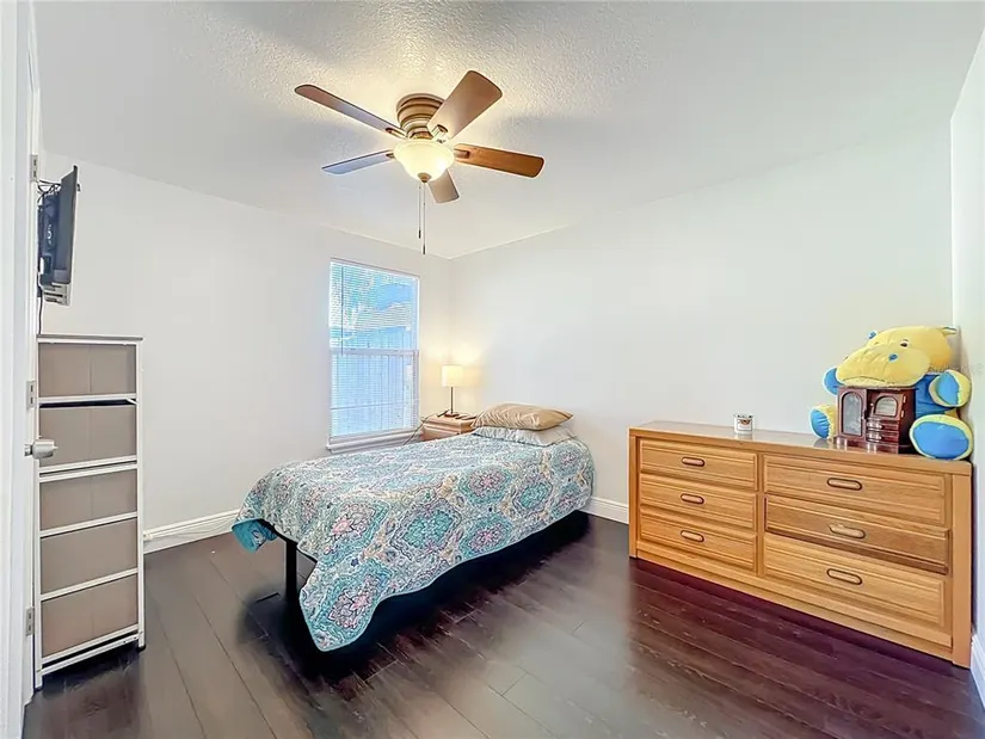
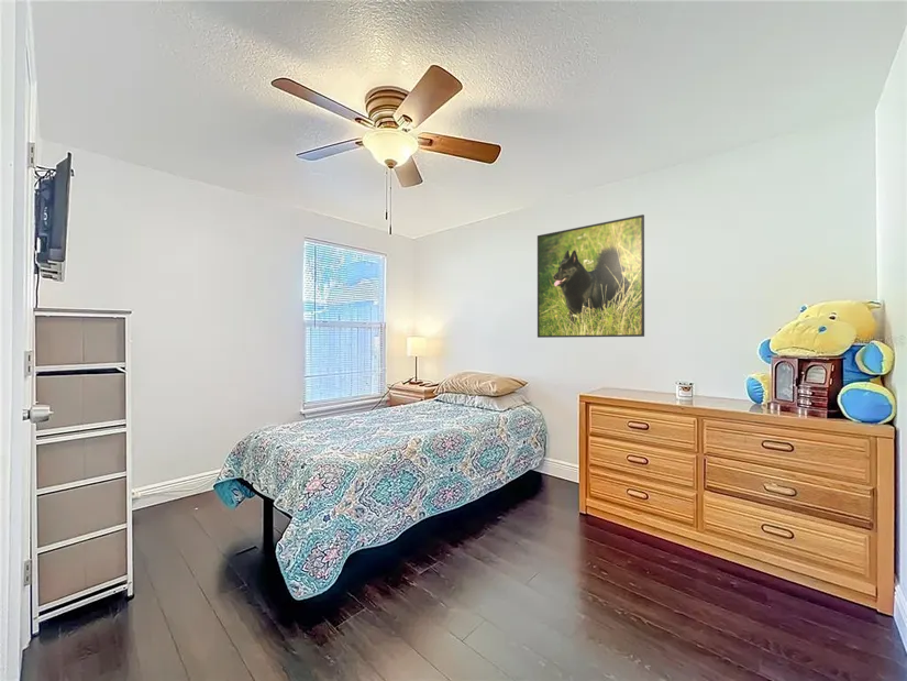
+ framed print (586, 281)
